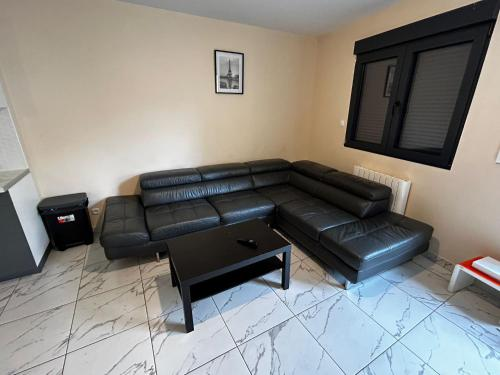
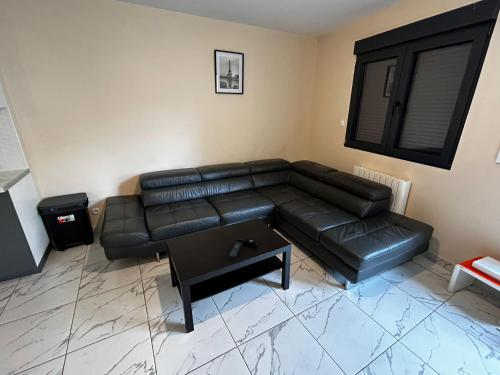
+ remote control (236, 249)
